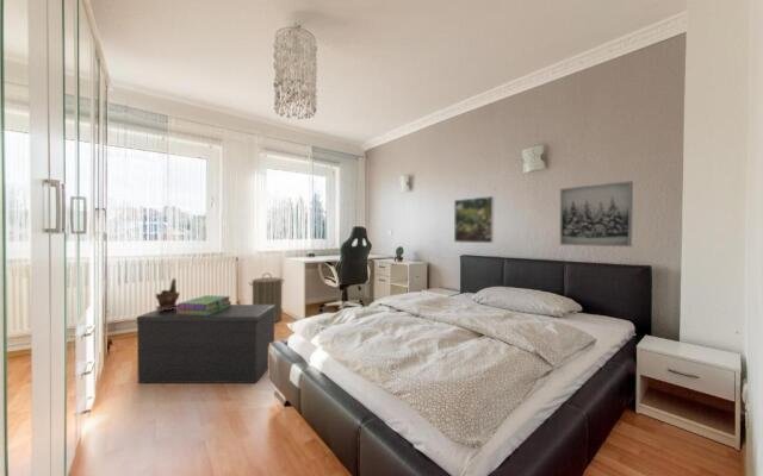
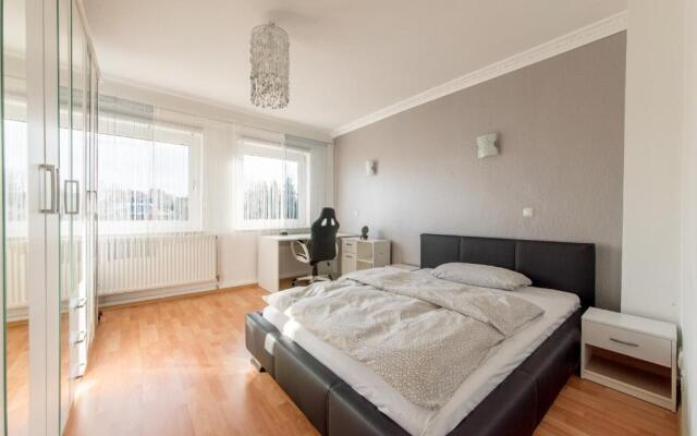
- potted plant (168, 294)
- wall art (593, 215)
- stack of books (205, 303)
- laundry hamper (267, 296)
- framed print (472, 220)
- bench (211, 339)
